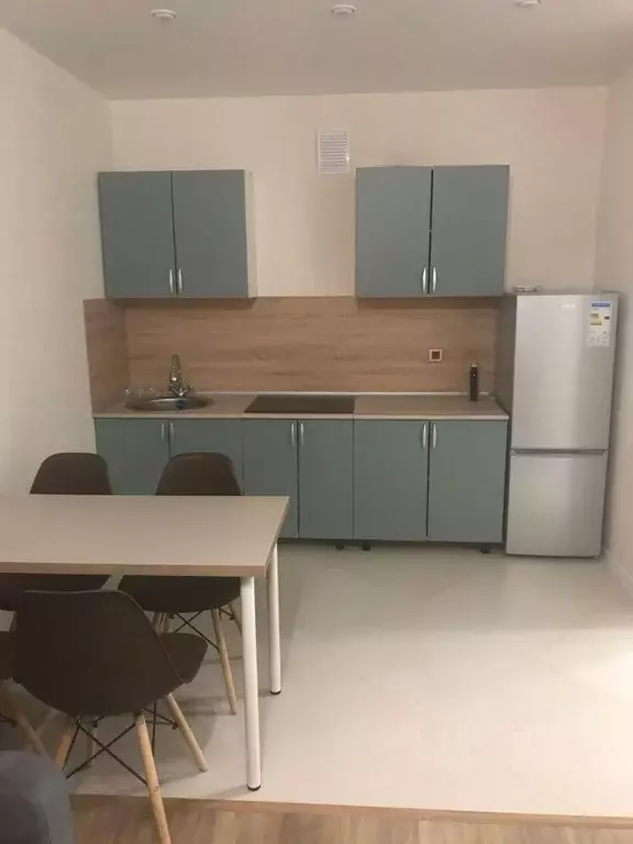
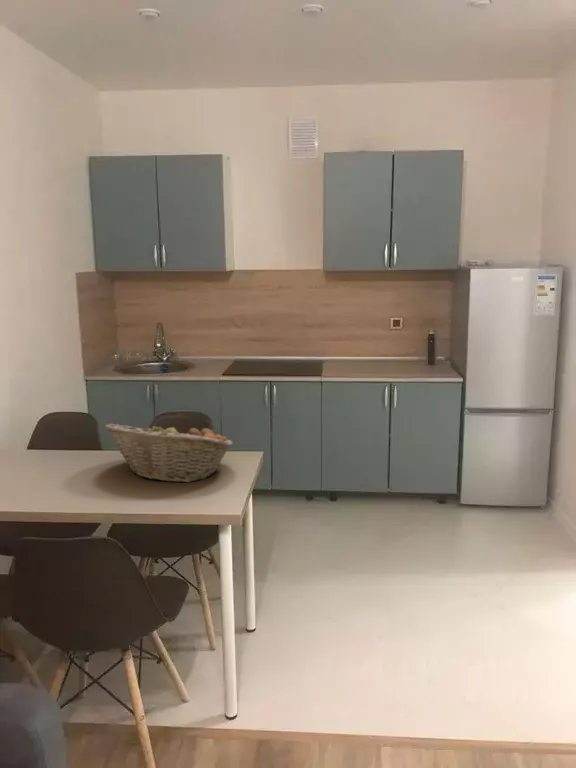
+ fruit basket (169, 444)
